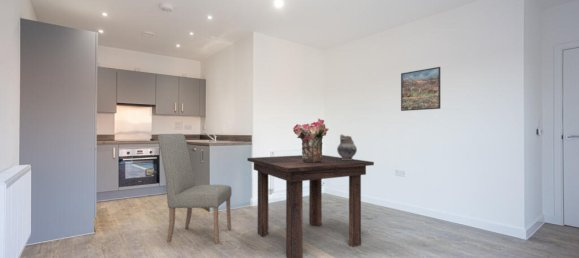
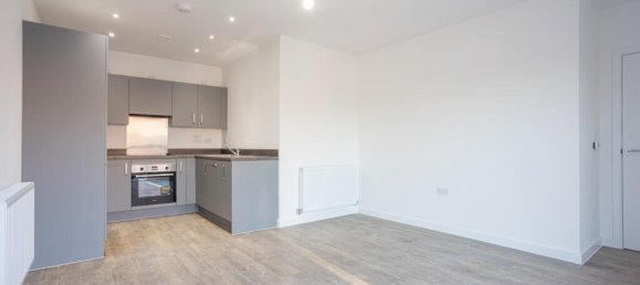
- ceramic jug (347, 146)
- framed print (419, 90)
- chair (194, 184)
- bouquet (310, 140)
- dining table (309, 199)
